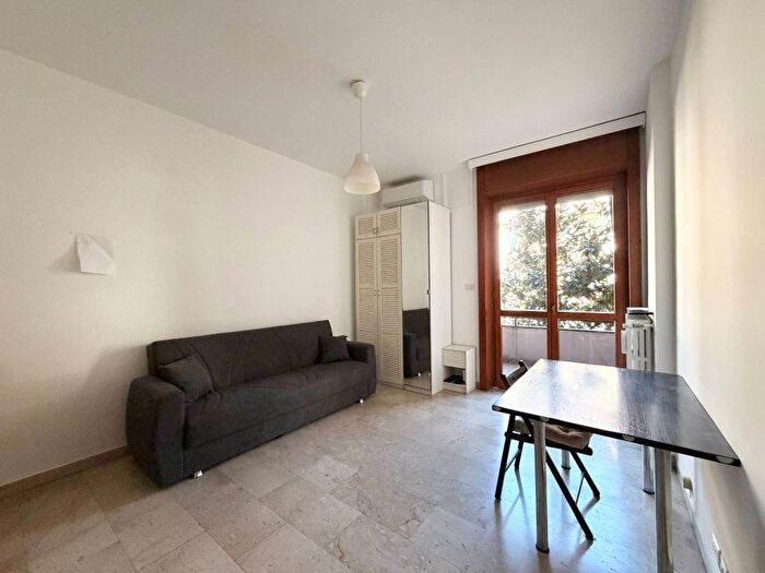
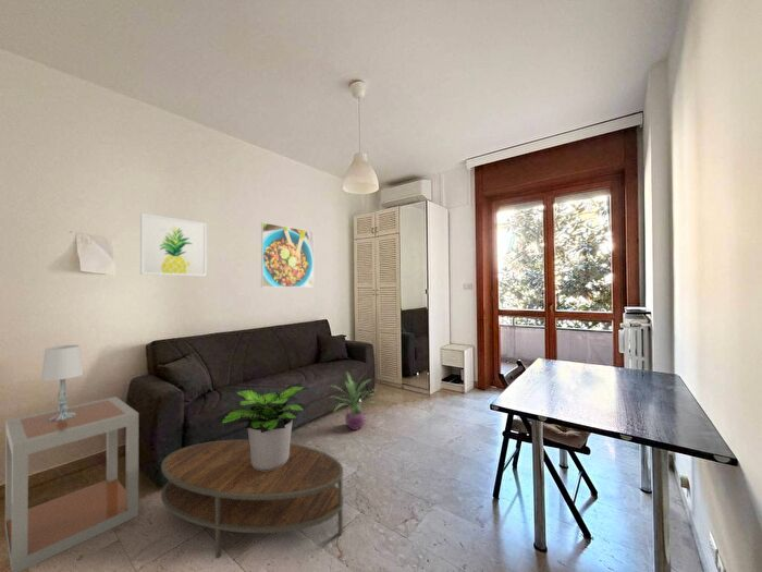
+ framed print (288, 257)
+ table lamp (62, 381)
+ wall art (175, 246)
+ side table (79, 489)
+ potted plant (265, 427)
+ coffee table (250, 490)
+ decorative plant (351, 400)
